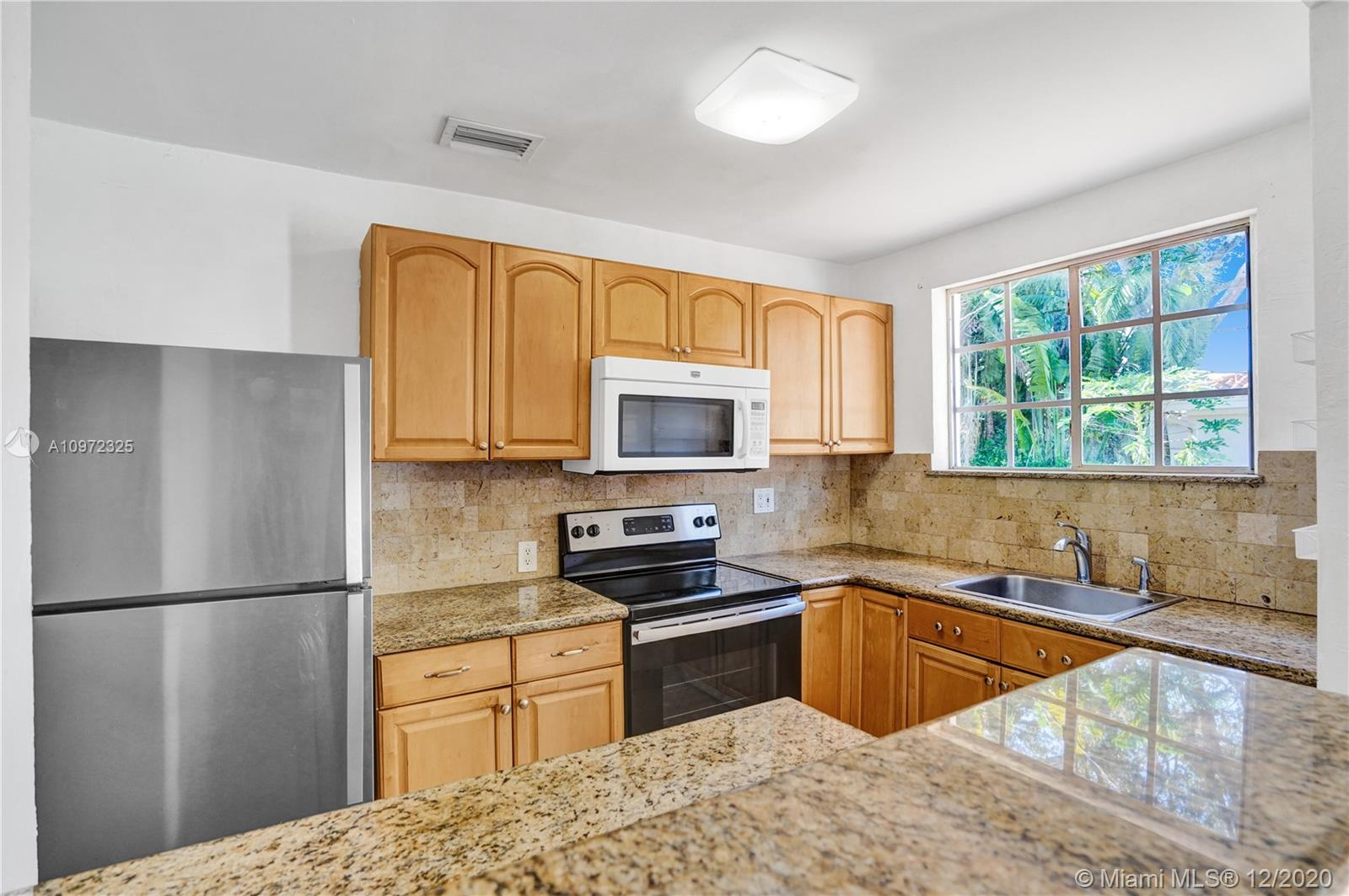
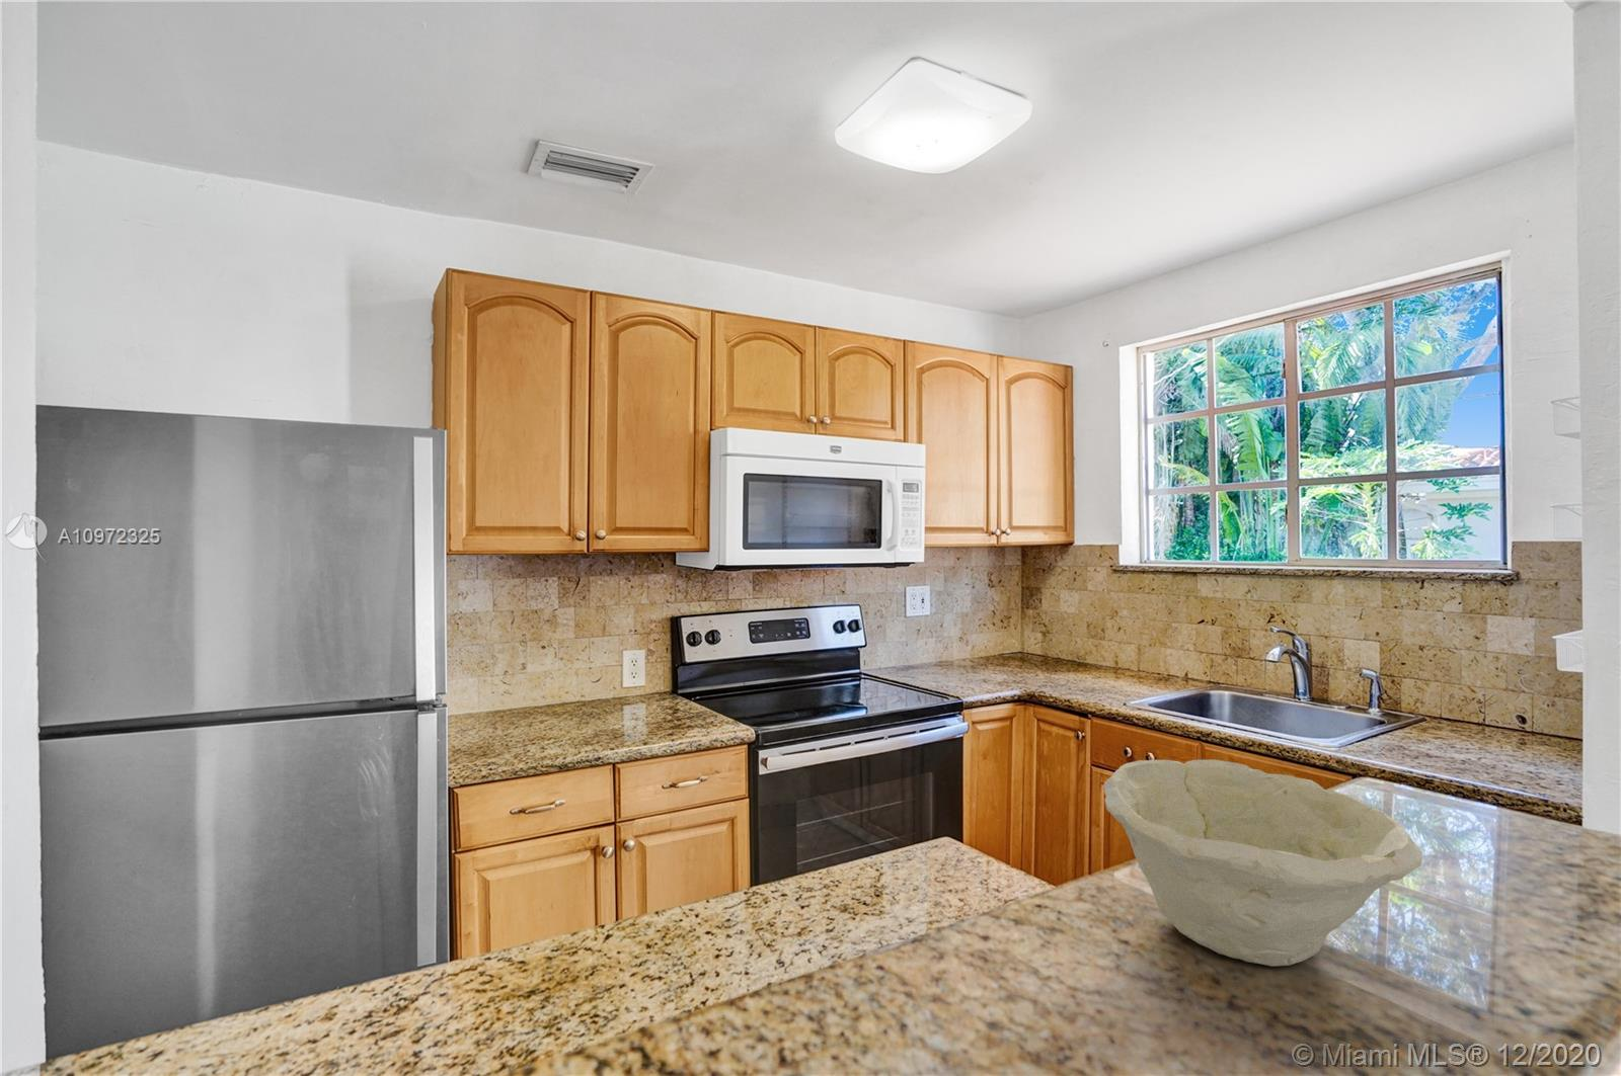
+ bowl (1247, 866)
